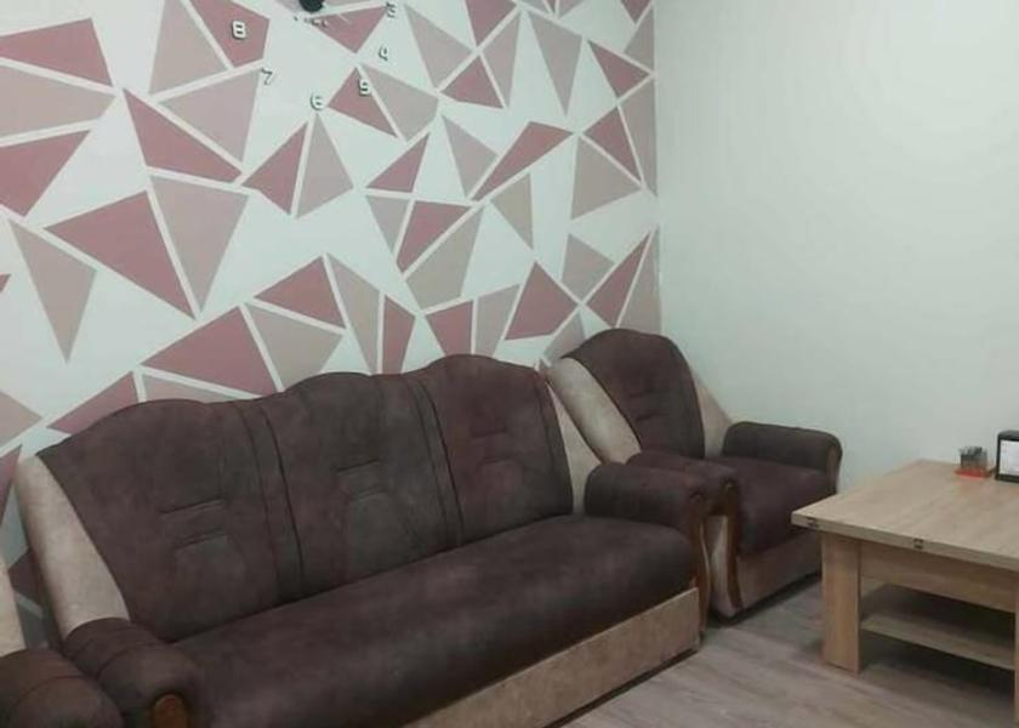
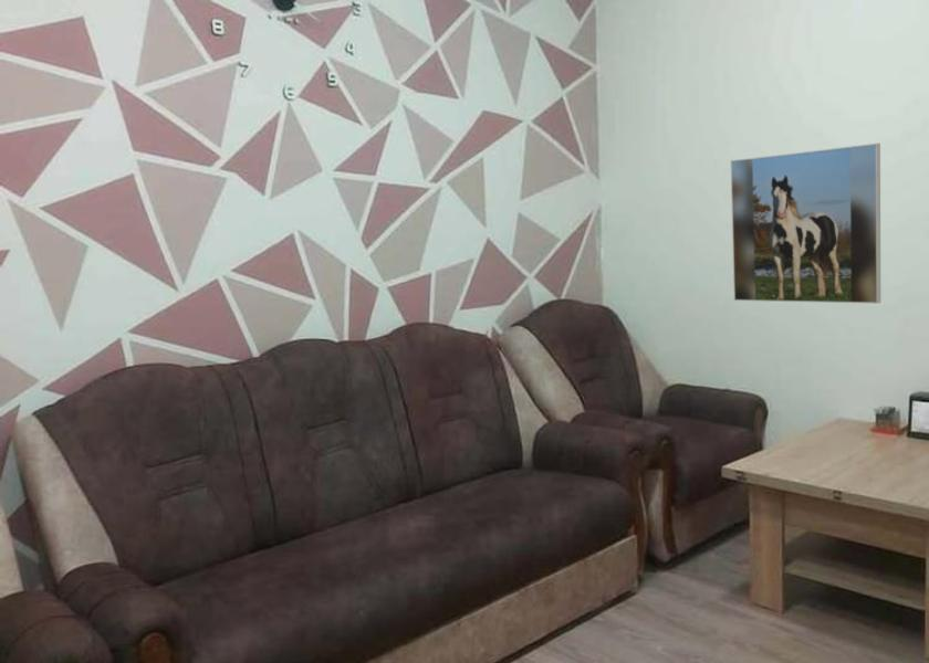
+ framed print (801, 228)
